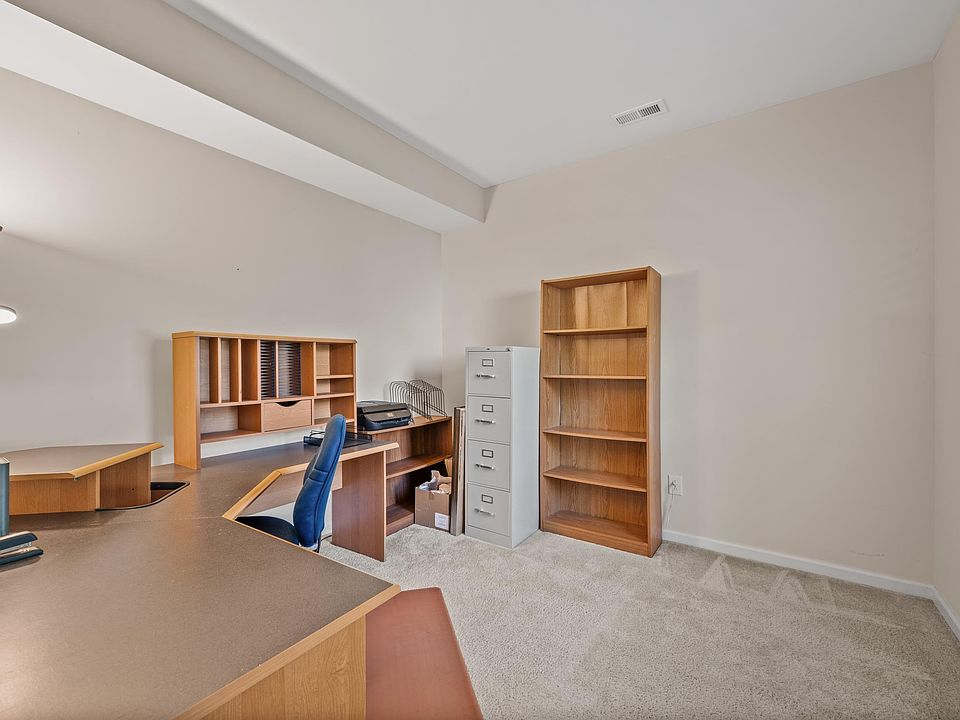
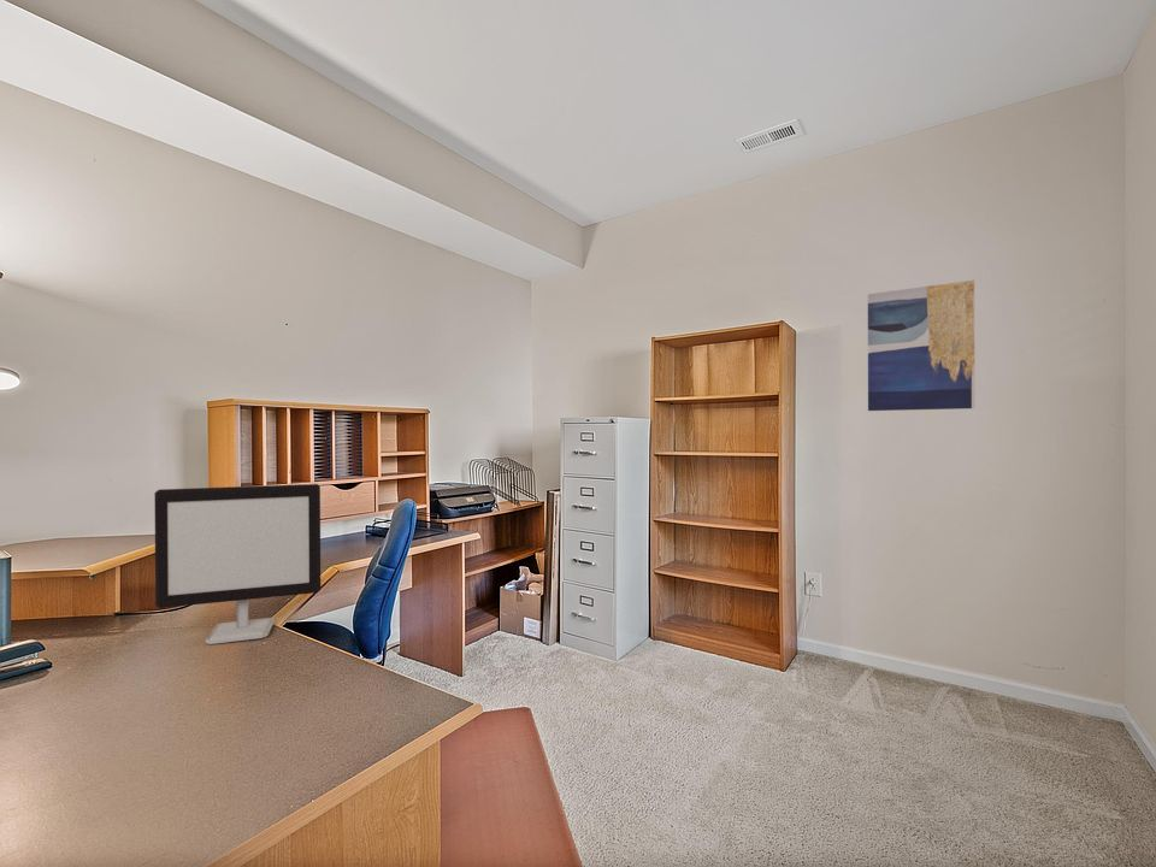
+ computer monitor (243, 559)
+ wall art (919, 348)
